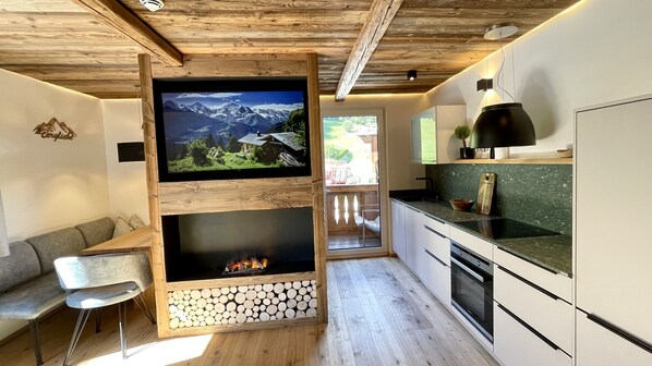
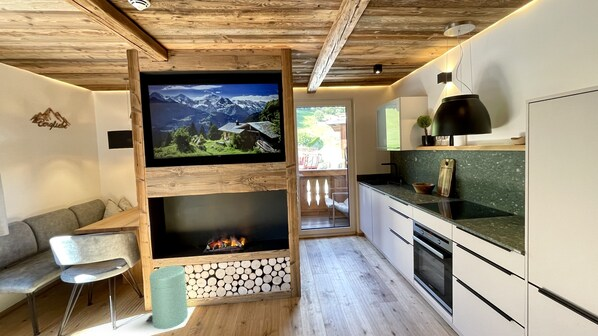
+ trash can (166, 295)
